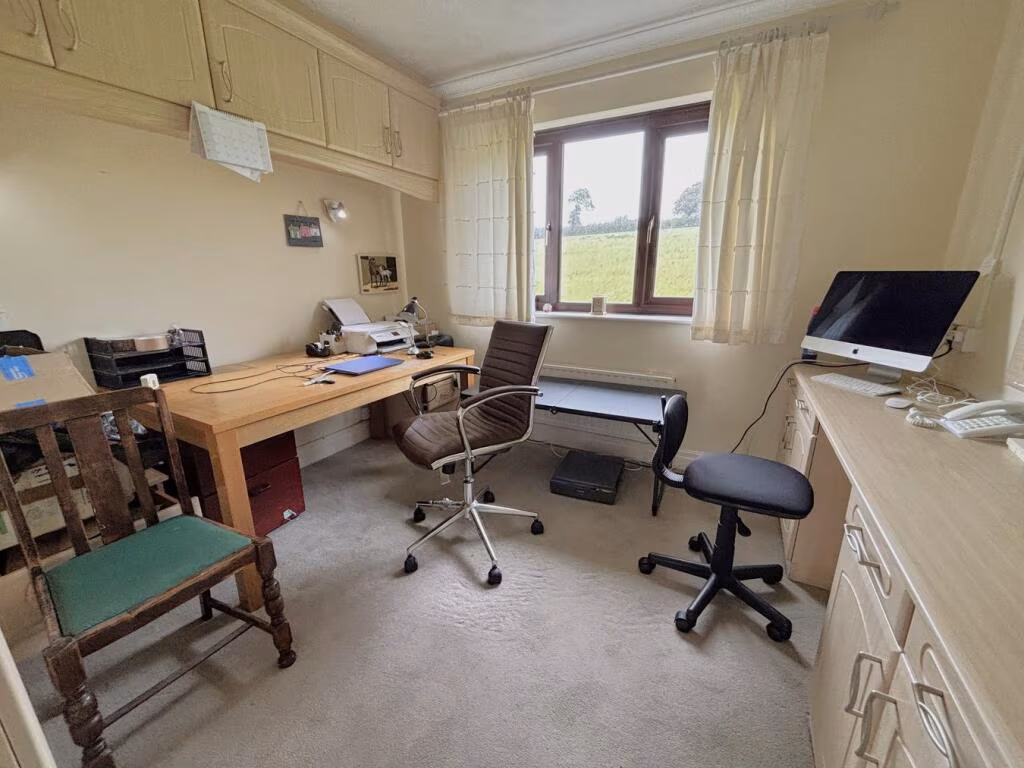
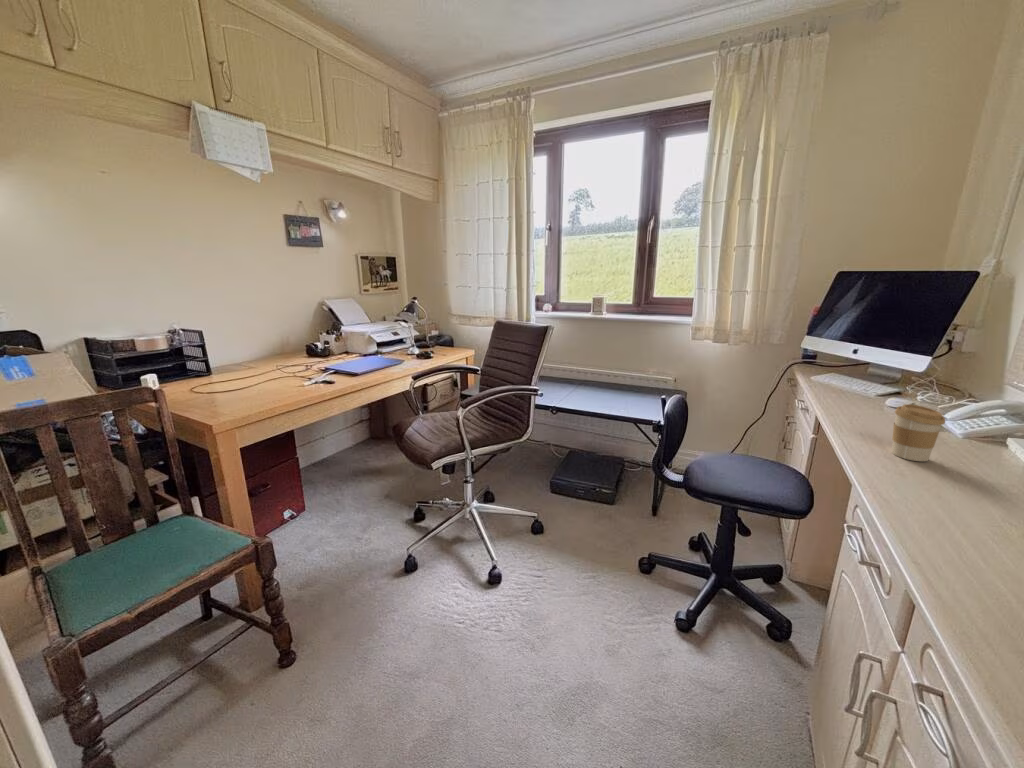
+ coffee cup (915, 432)
